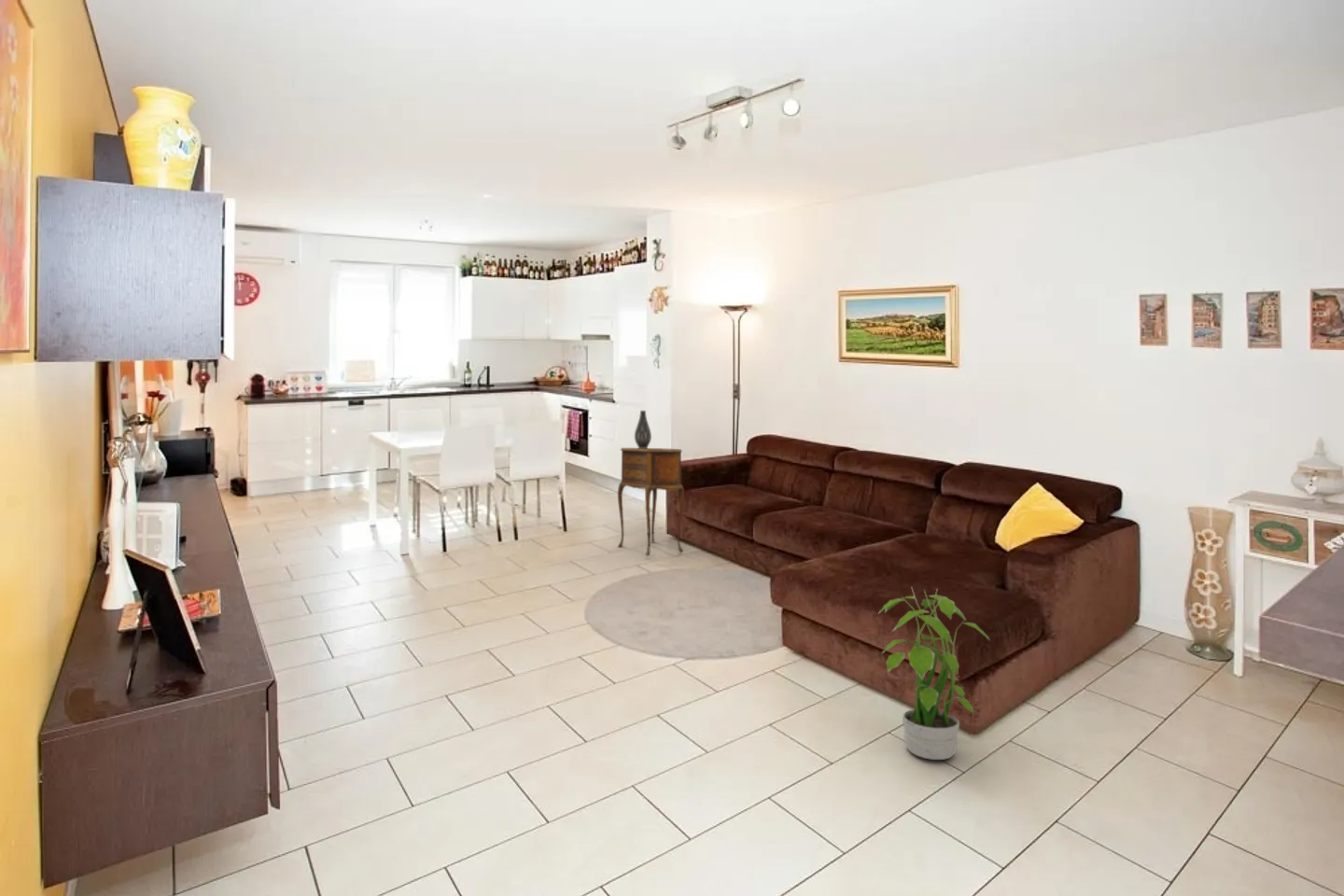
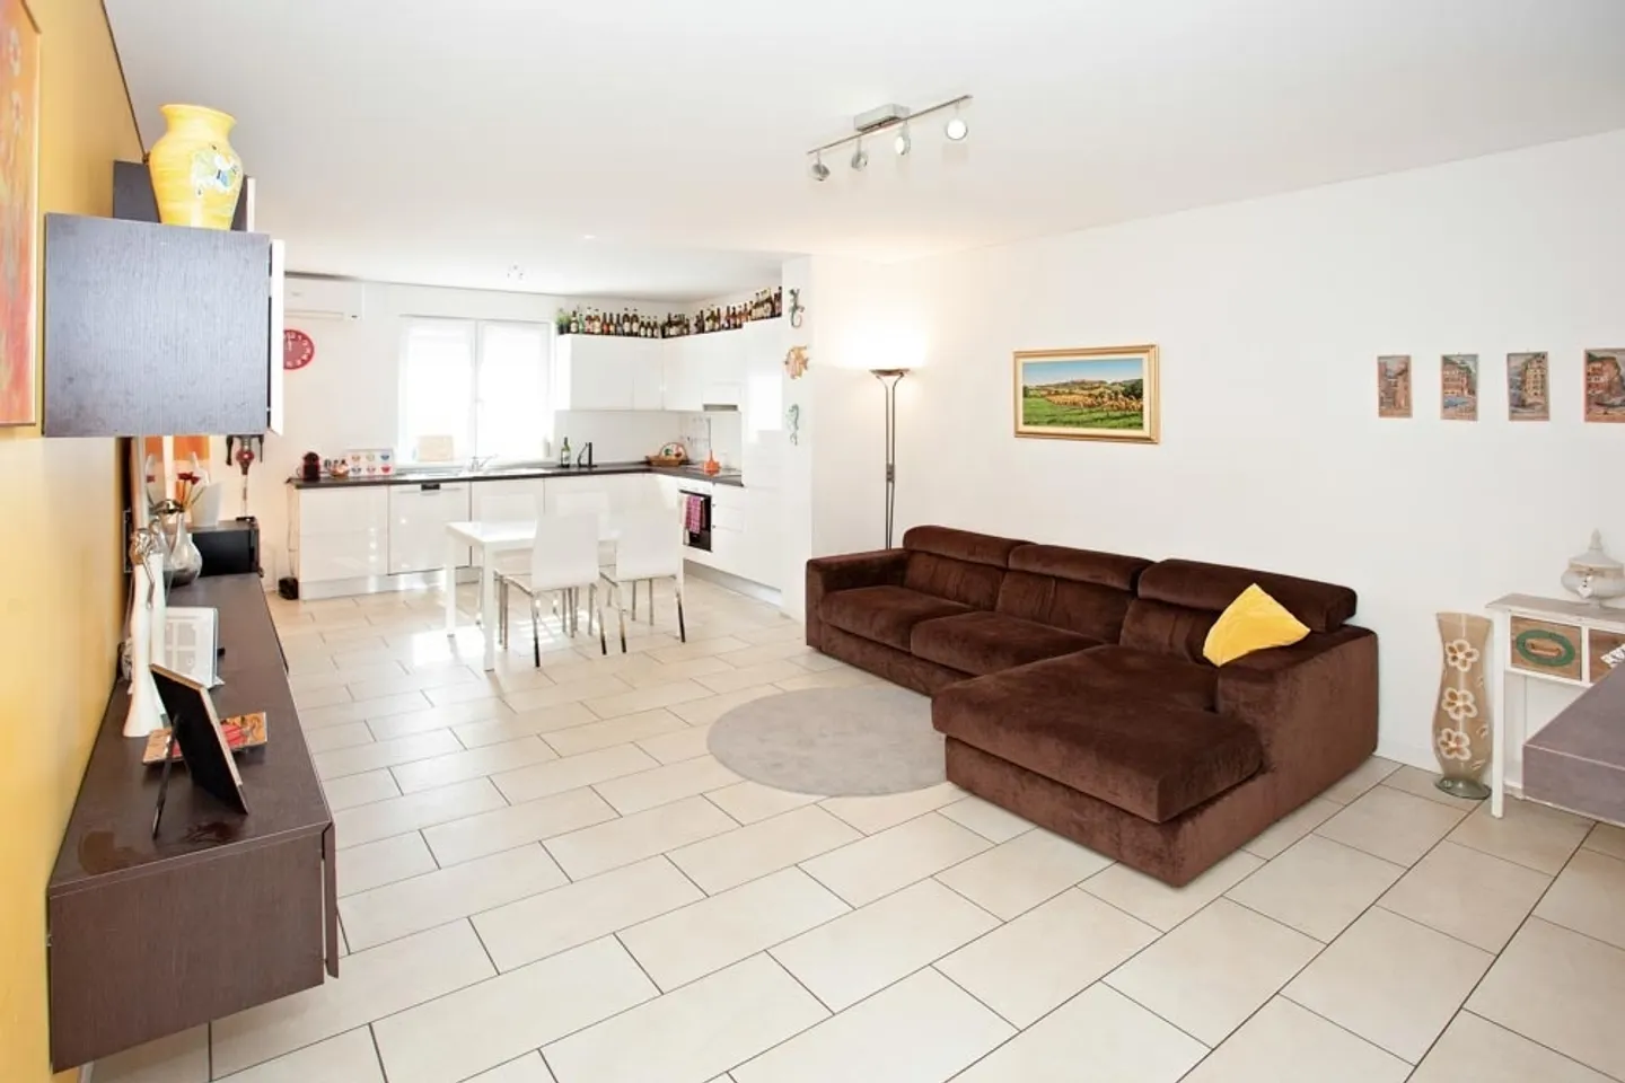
- side table (652, 498)
- vase (642, 428)
- potted plant (919, 670)
